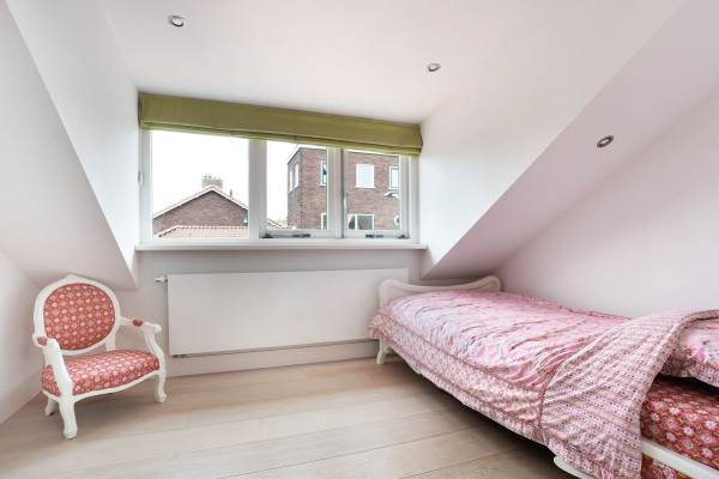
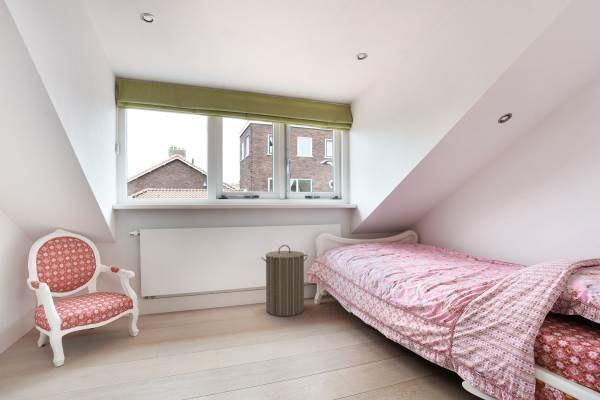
+ laundry hamper (285, 277)
